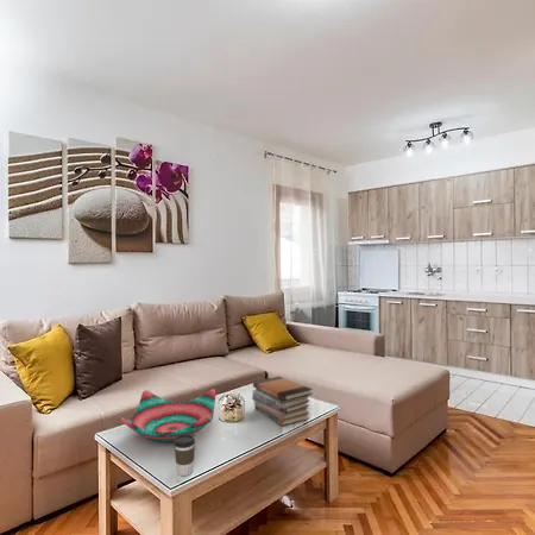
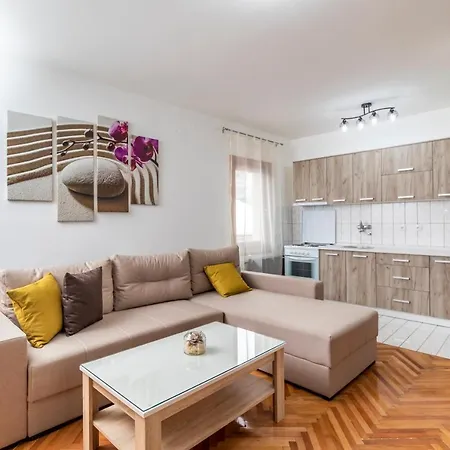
- book stack (281, 398)
- coffee cup (184, 454)
- decorative bowl (172, 416)
